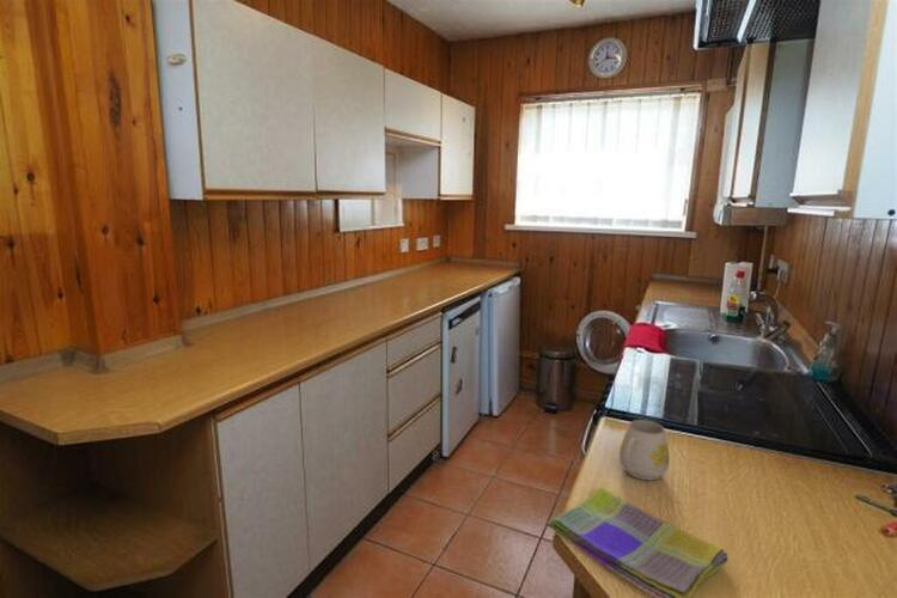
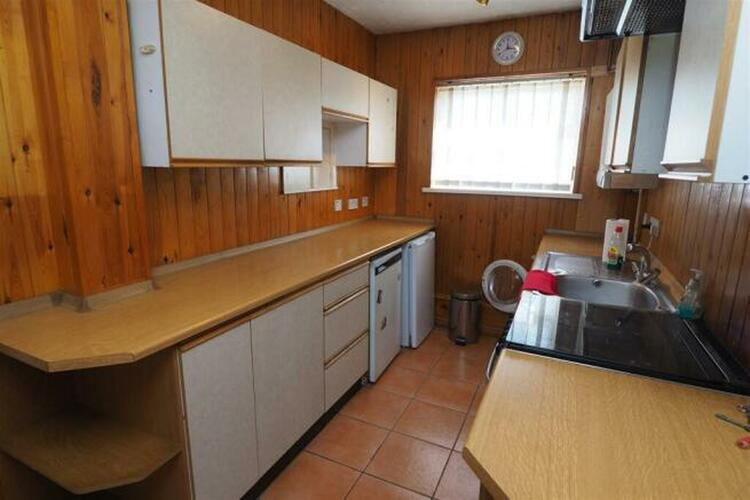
- dish towel (635, 538)
- mug (641, 451)
